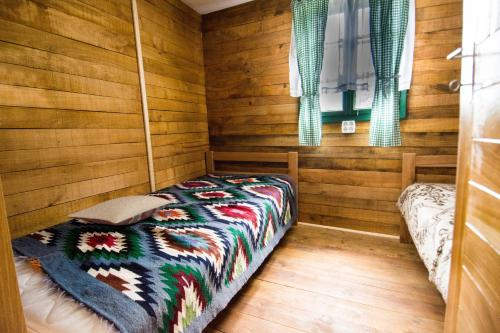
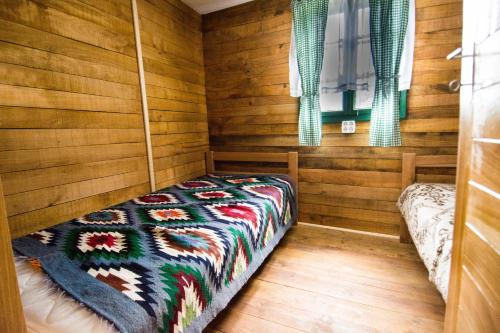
- pillow (122, 208)
